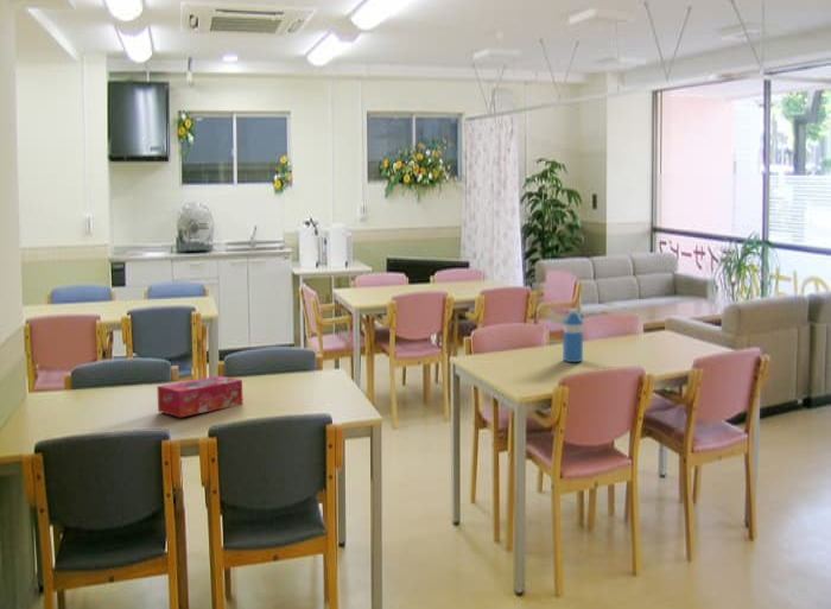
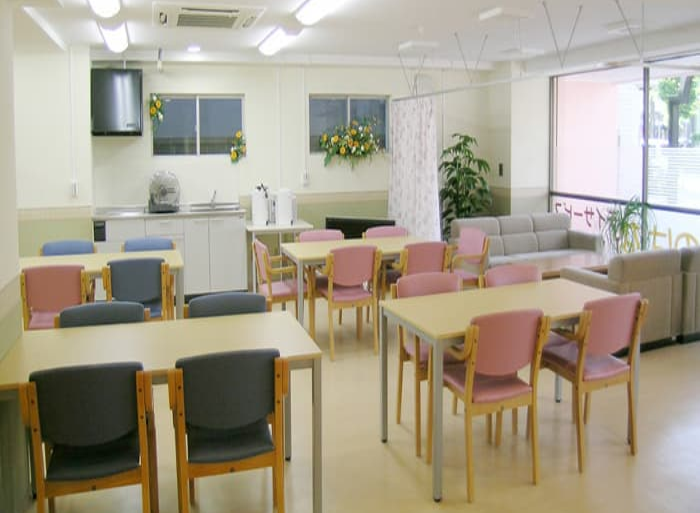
- tissue box (201, 395)
- water bottle (572, 335)
